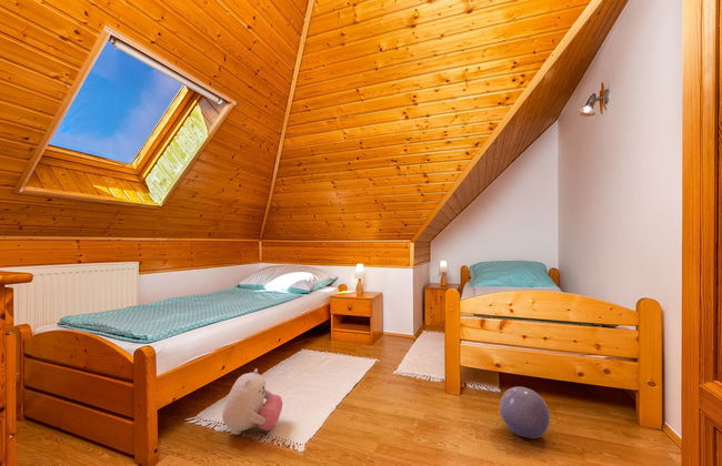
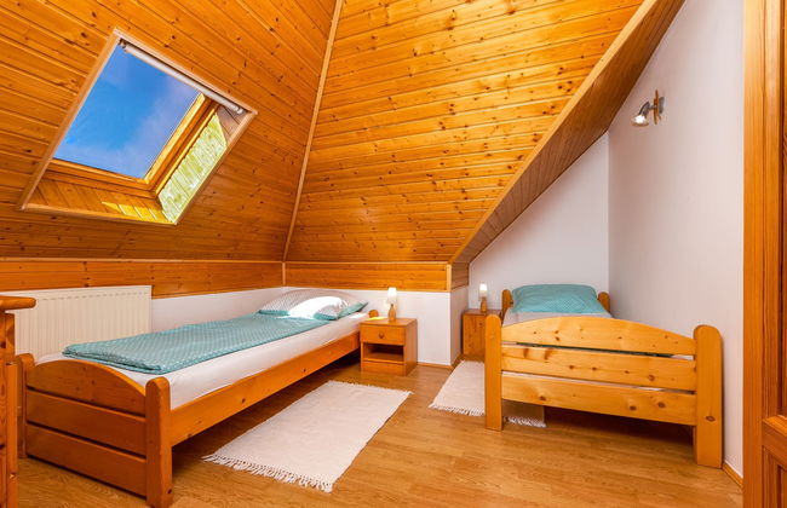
- plush toy (252, 401)
- ball (523, 411)
